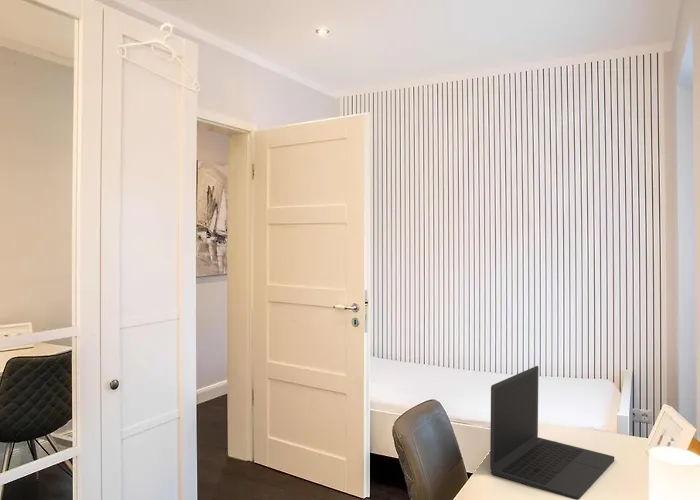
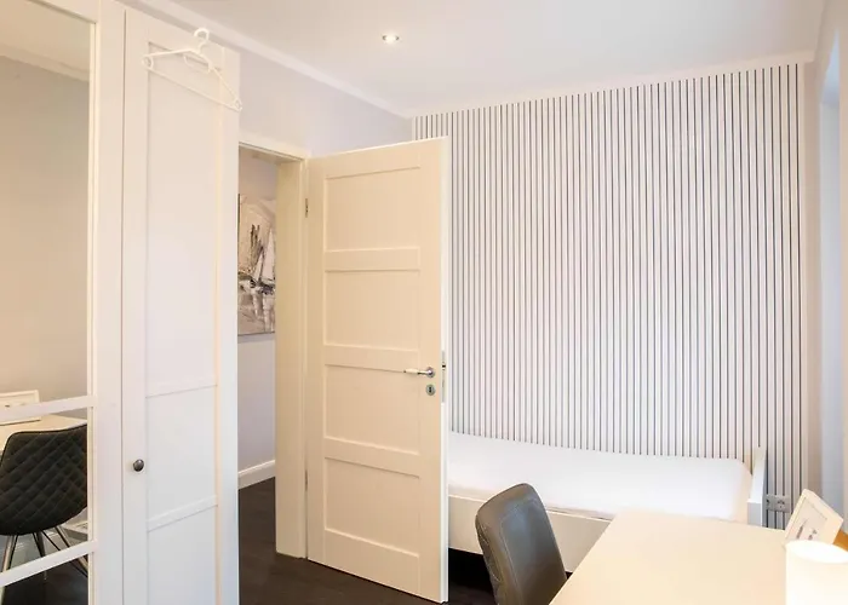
- laptop (550, 440)
